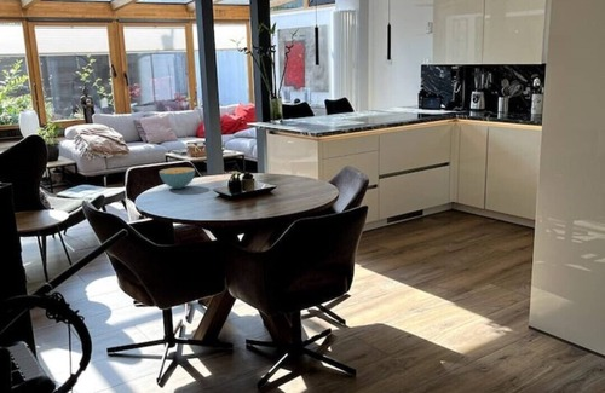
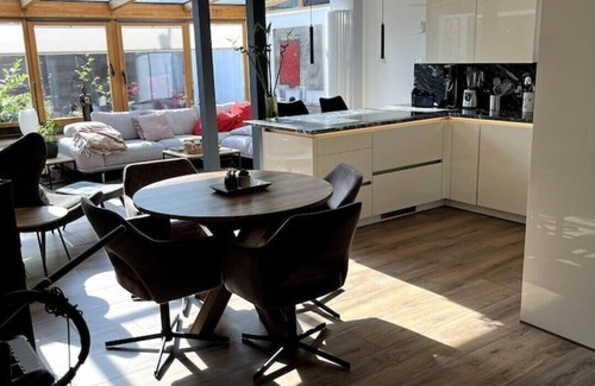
- cereal bowl (177, 178)
